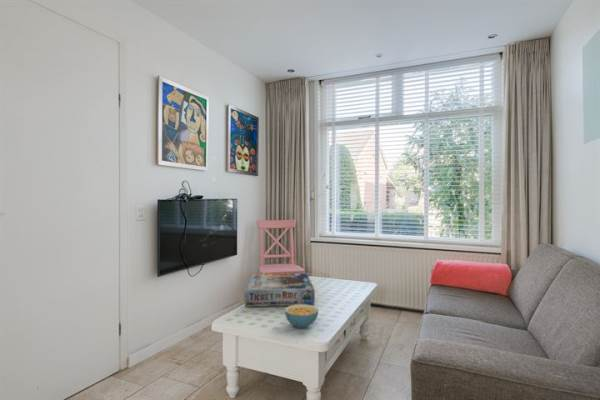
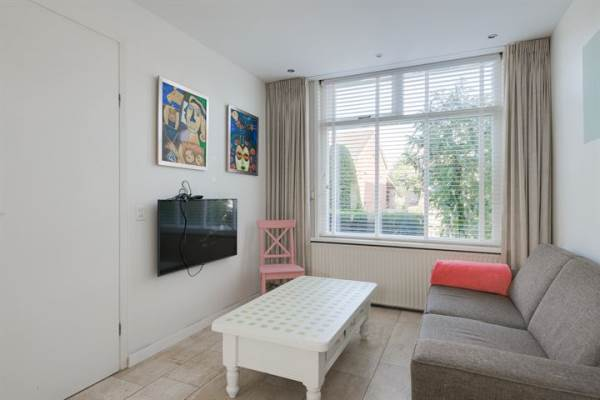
- cereal bowl (301, 317)
- board game (279, 288)
